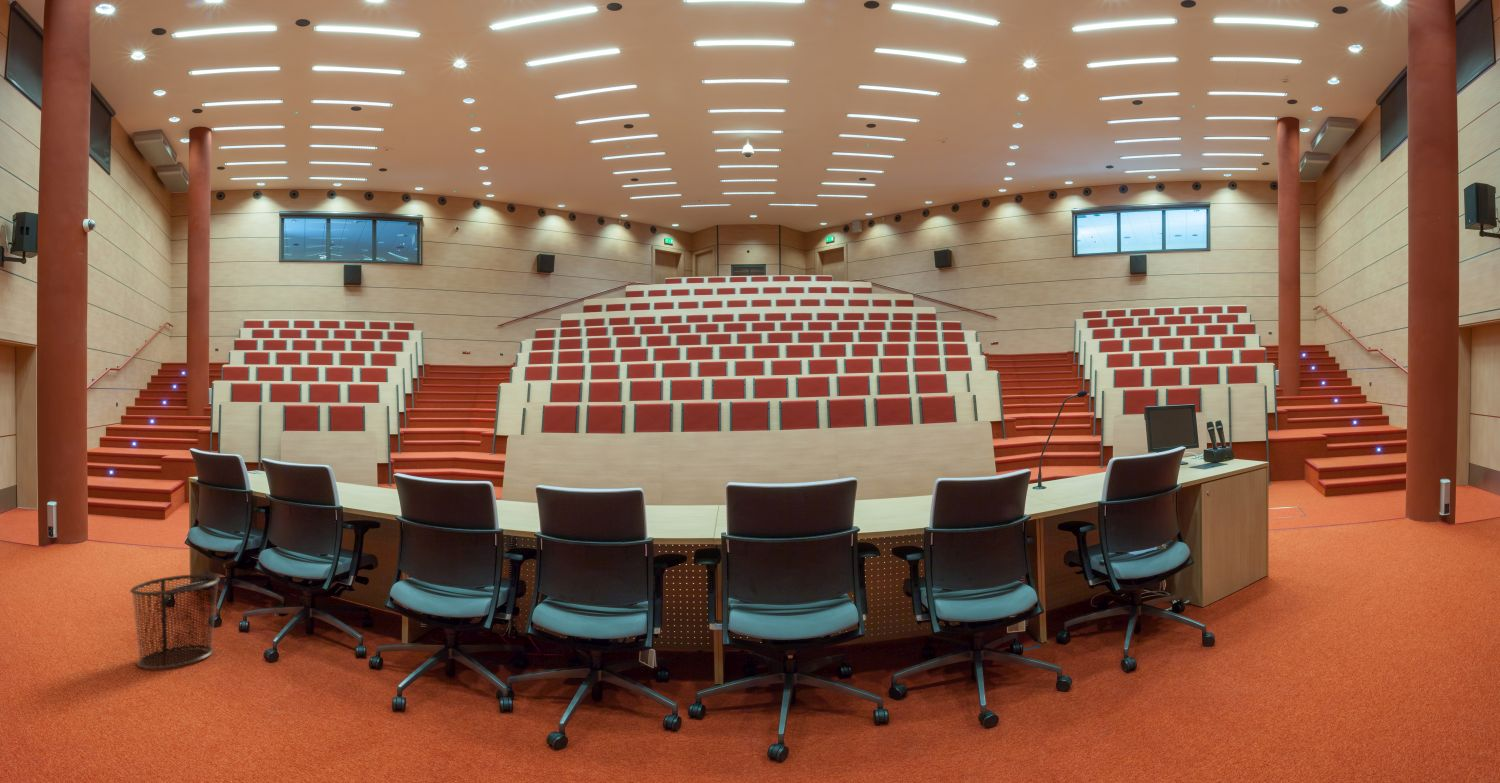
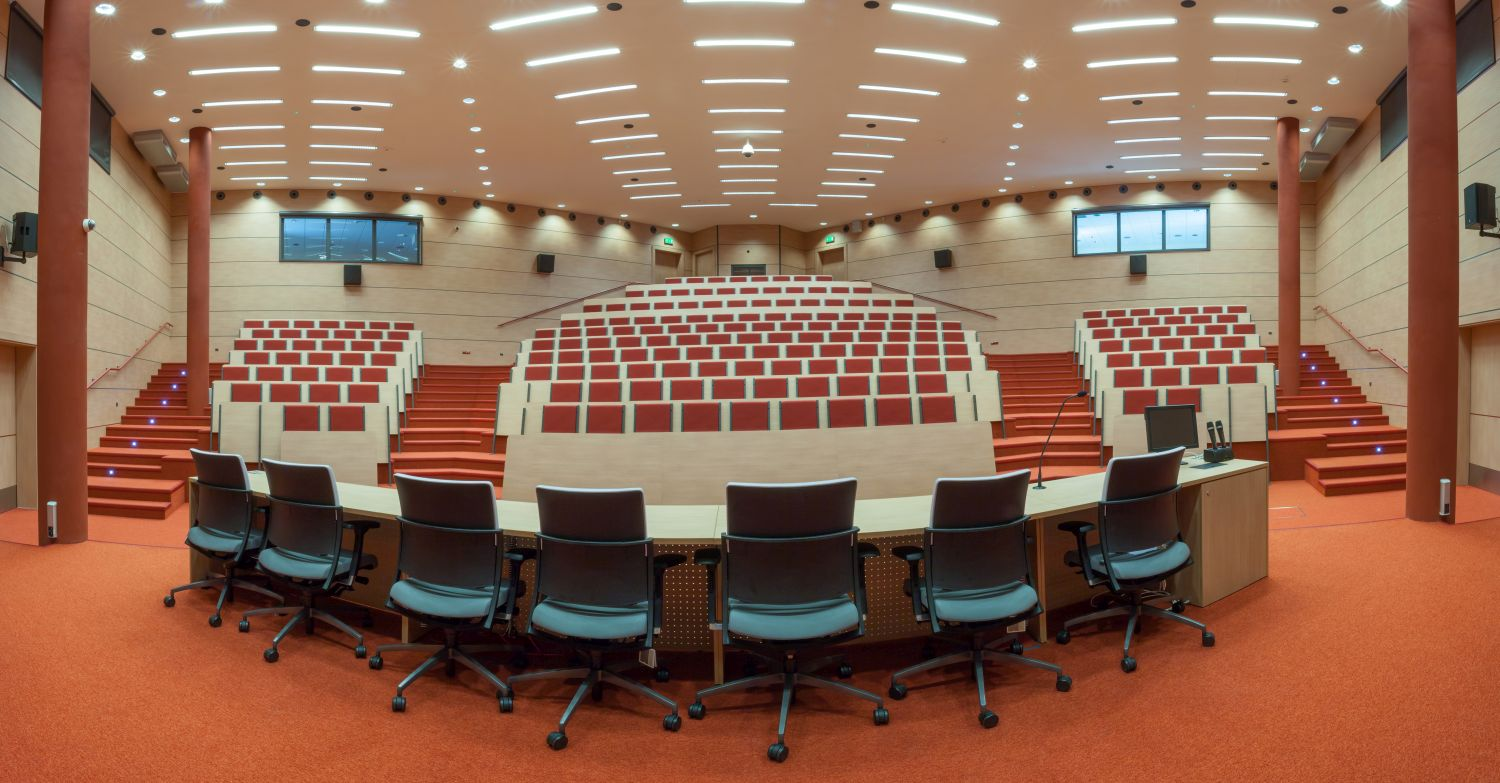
- waste bin (175, 620)
